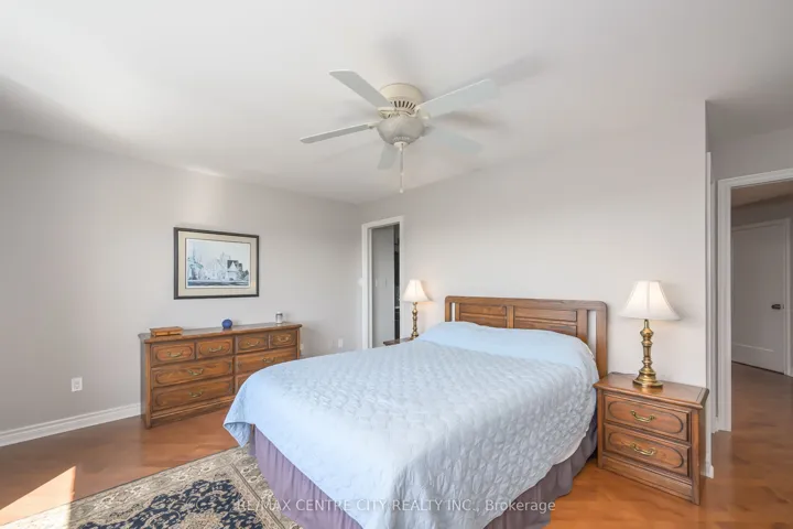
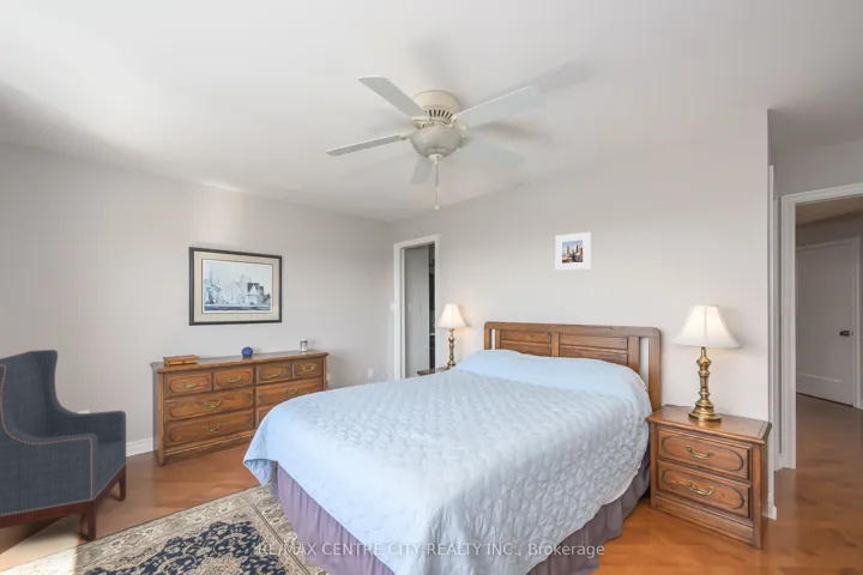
+ armchair (60, 440)
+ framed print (572, 252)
